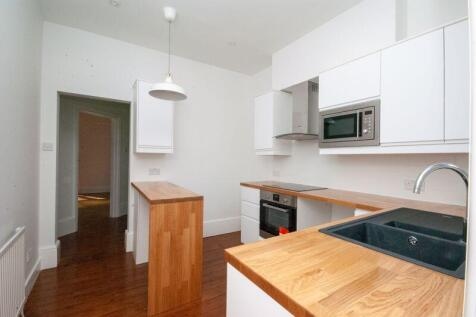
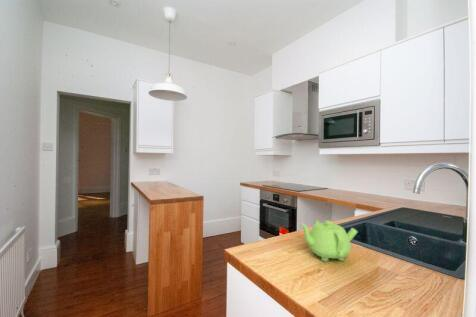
+ teapot (327, 237)
